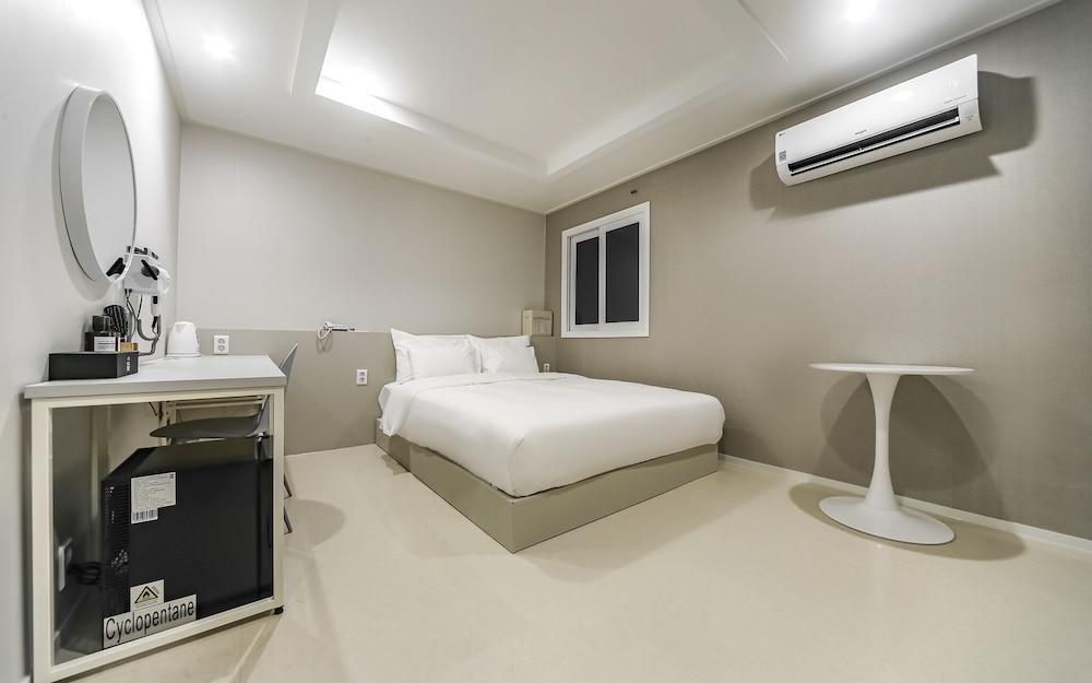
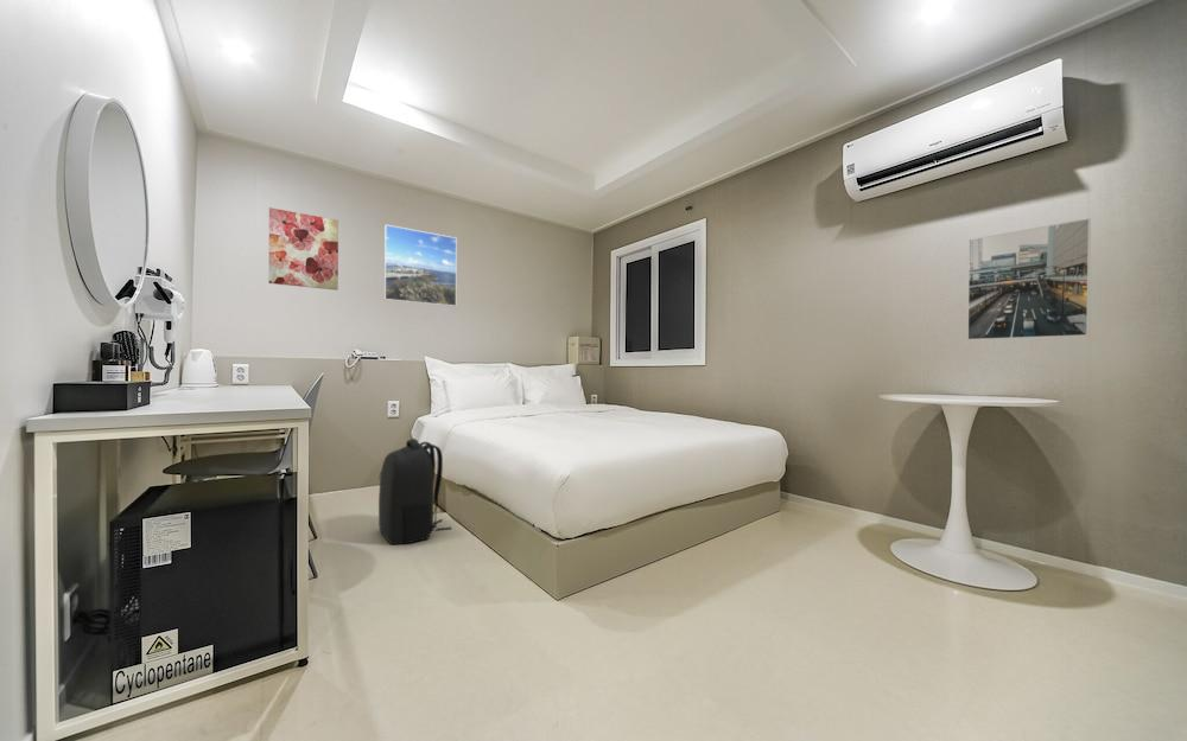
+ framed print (421, 267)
+ wall art (304, 250)
+ backpack (415, 484)
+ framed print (1023, 283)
